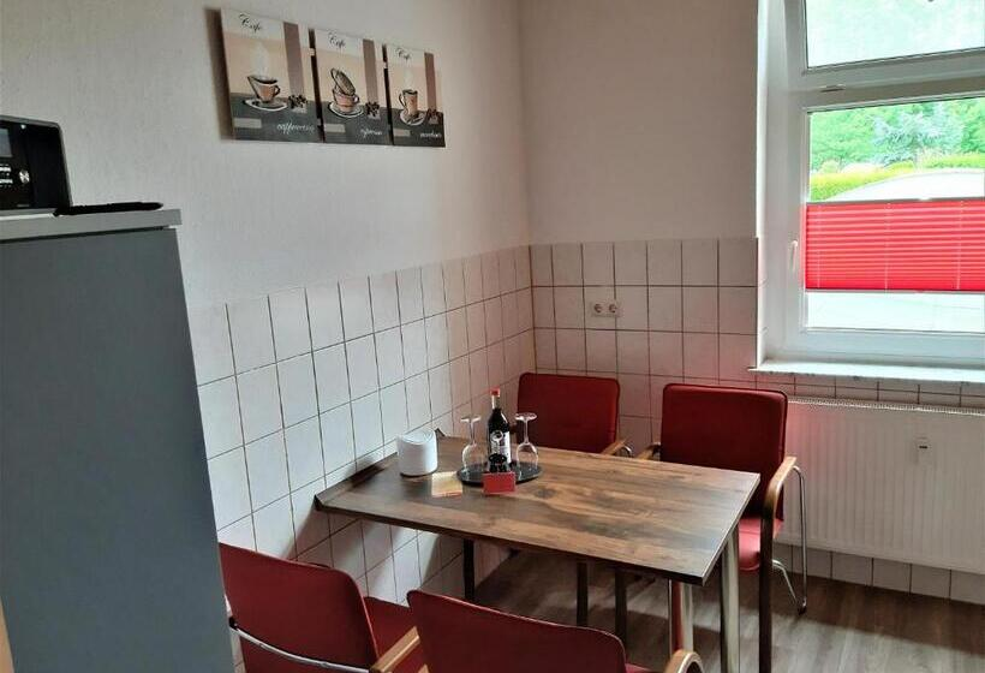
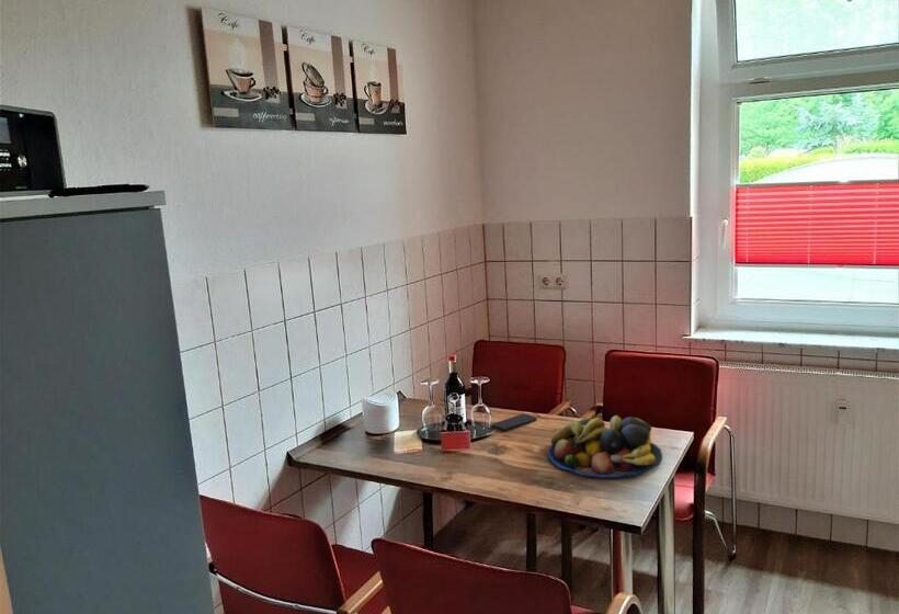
+ fruit bowl (603, 435)
+ smartphone (514, 422)
